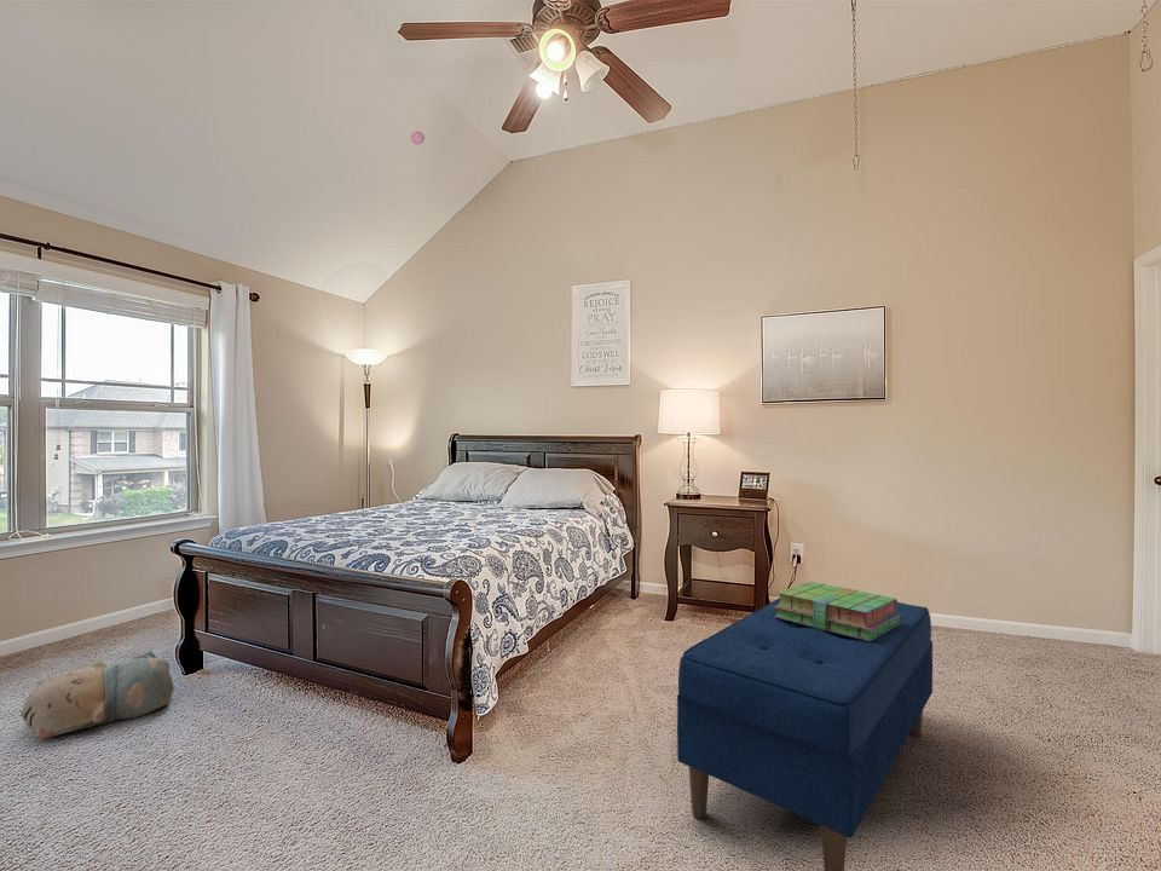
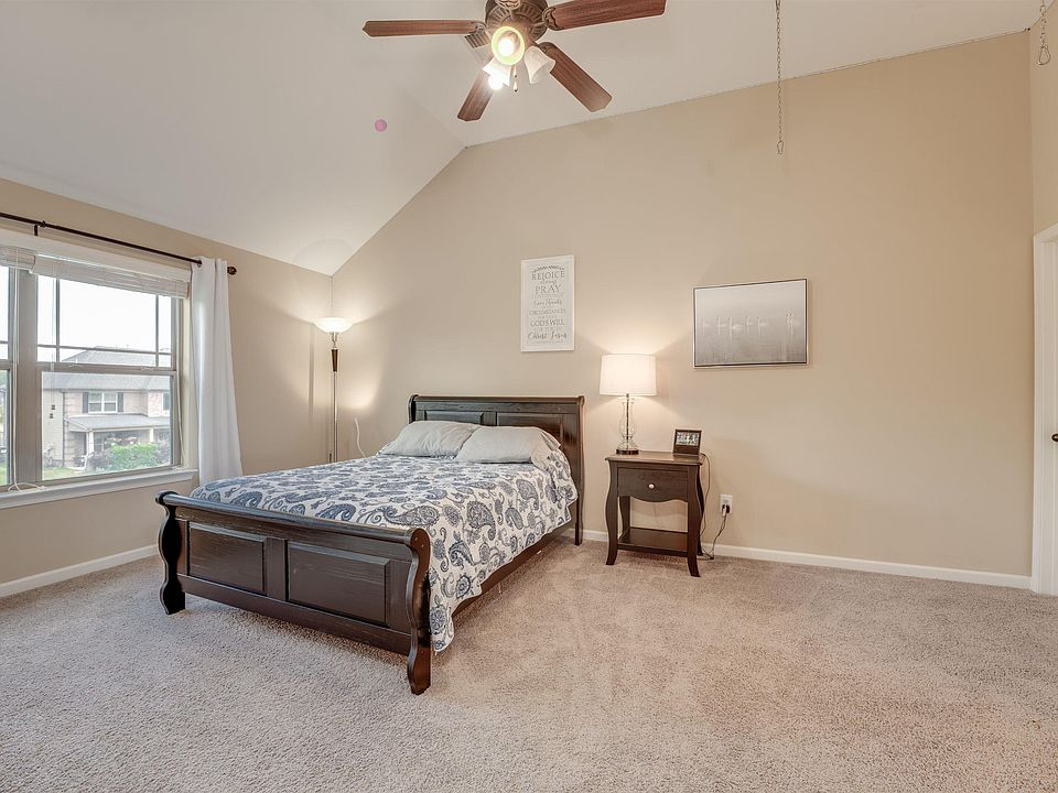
- bench (819, 698)
- stack of books (836, 606)
- plush toy (102, 691)
